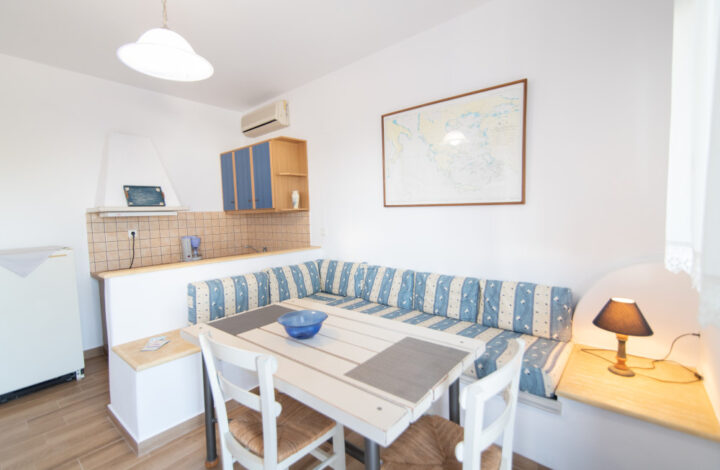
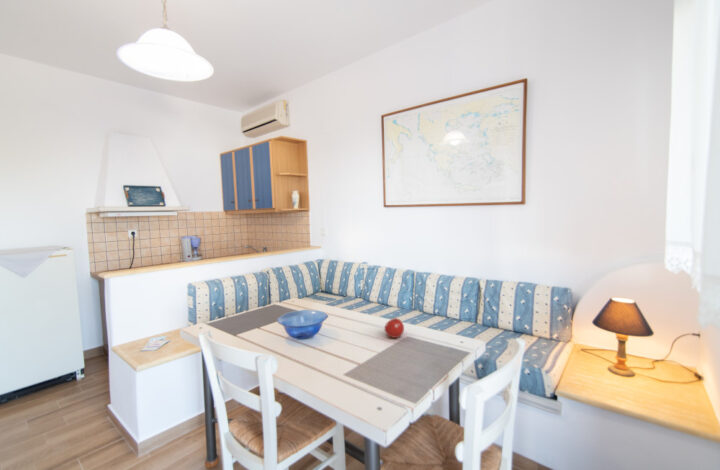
+ fruit (394, 326)
